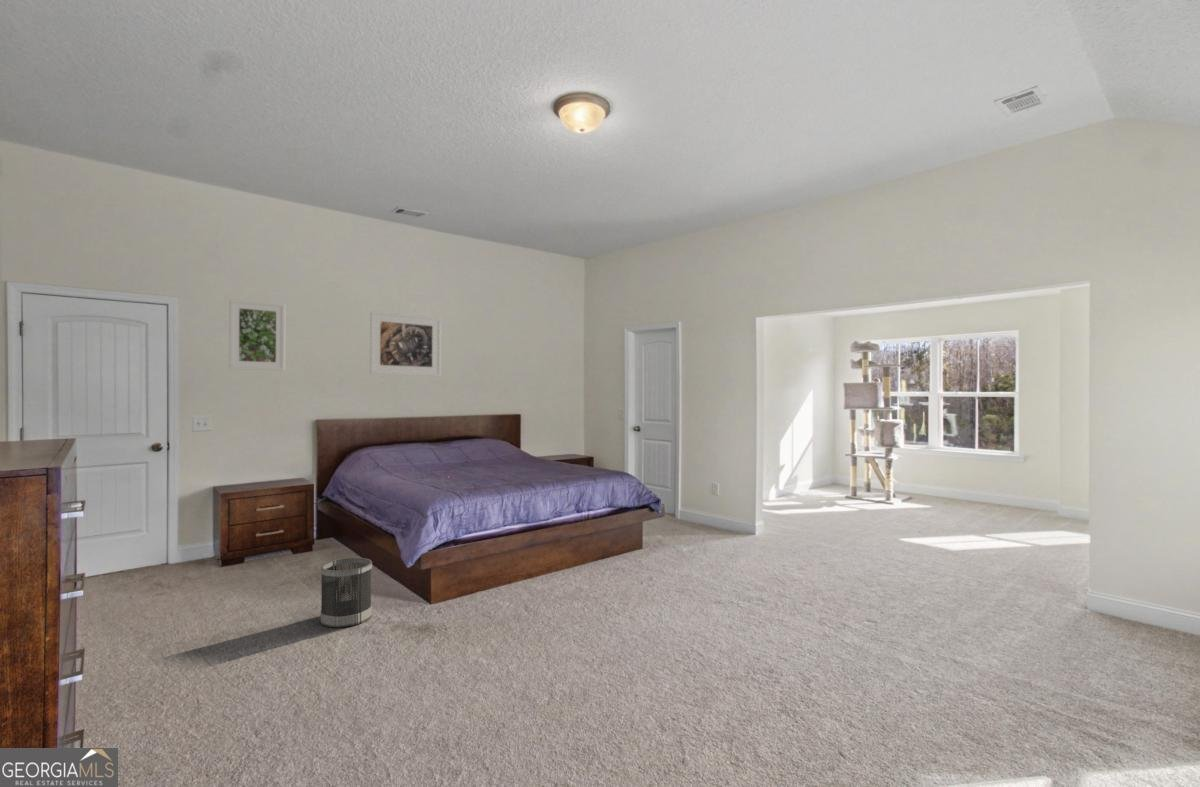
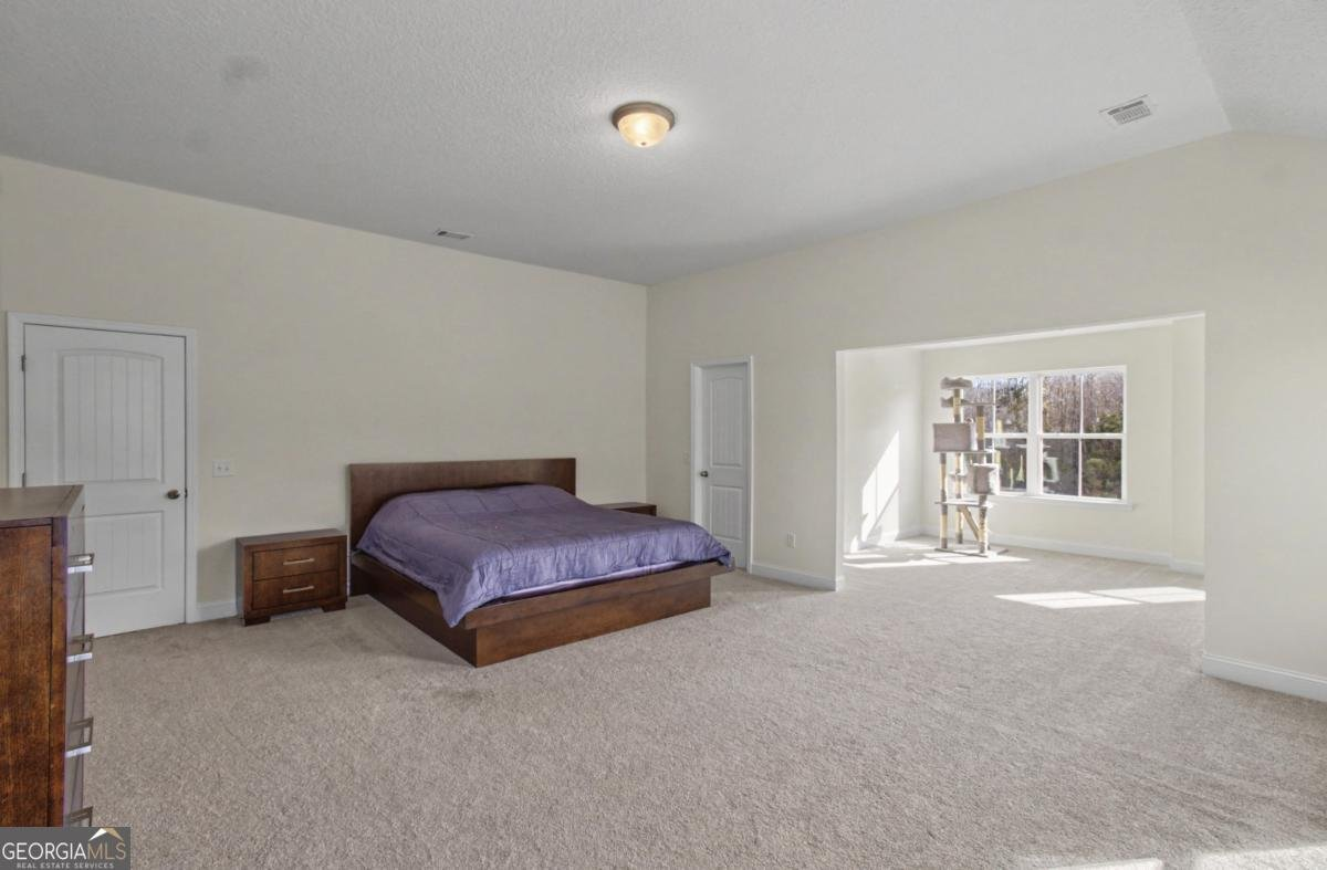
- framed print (257, 335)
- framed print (406, 344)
- wastebasket (346, 591)
